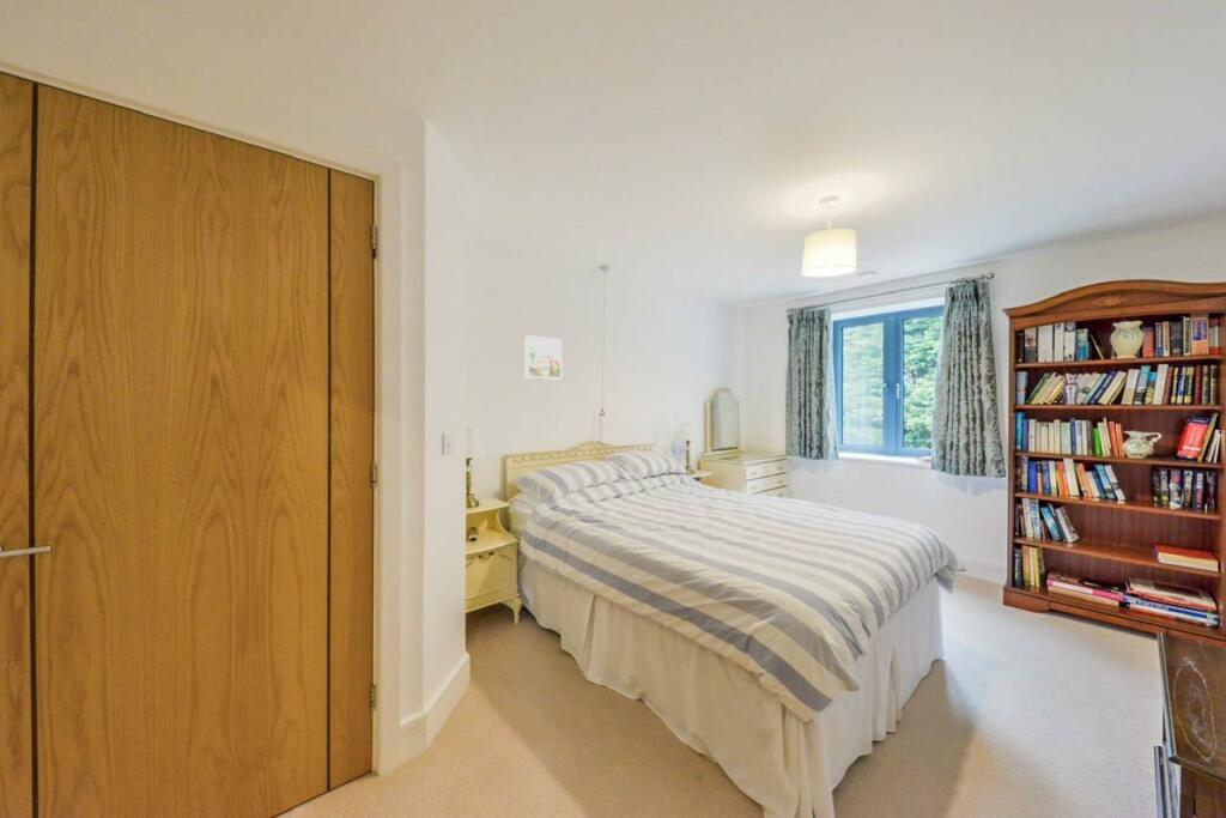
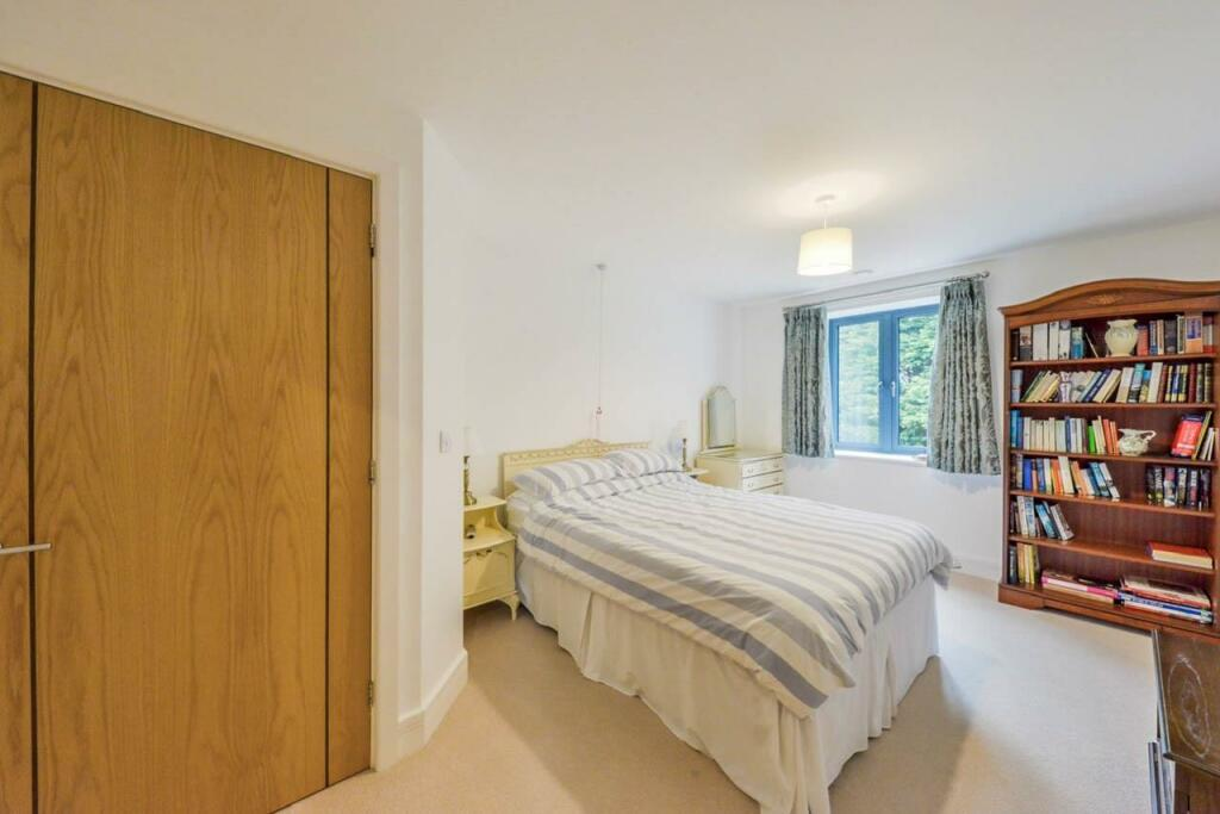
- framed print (544, 357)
